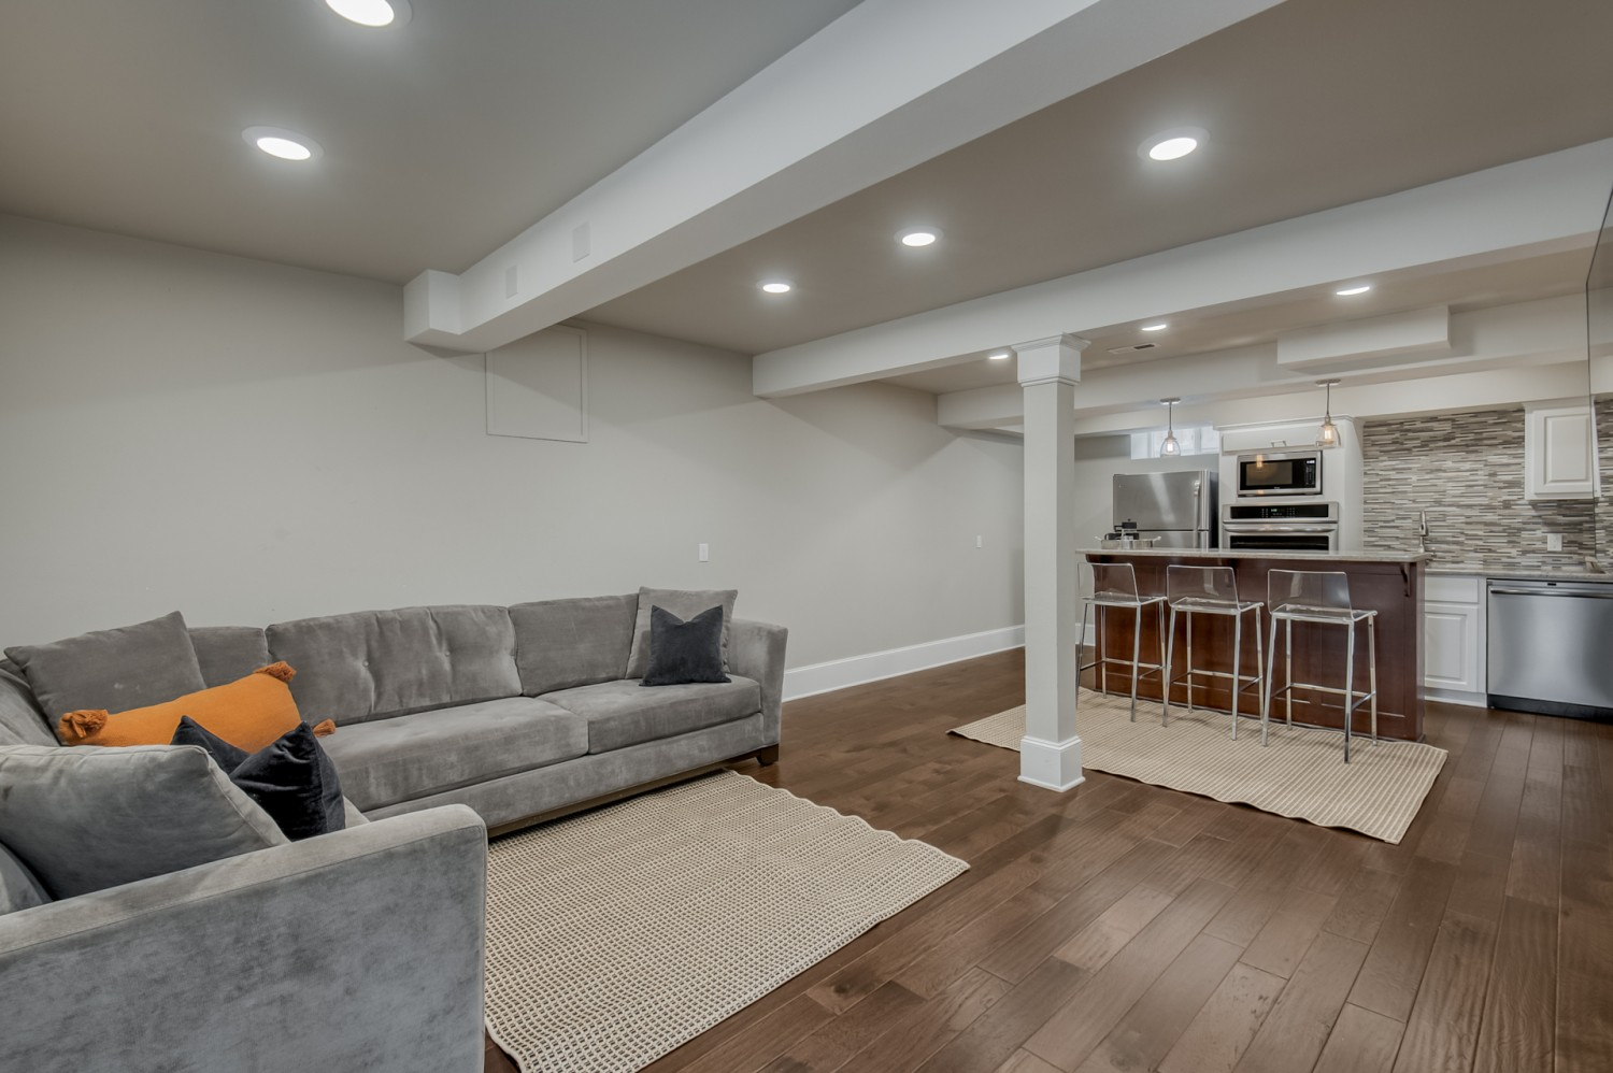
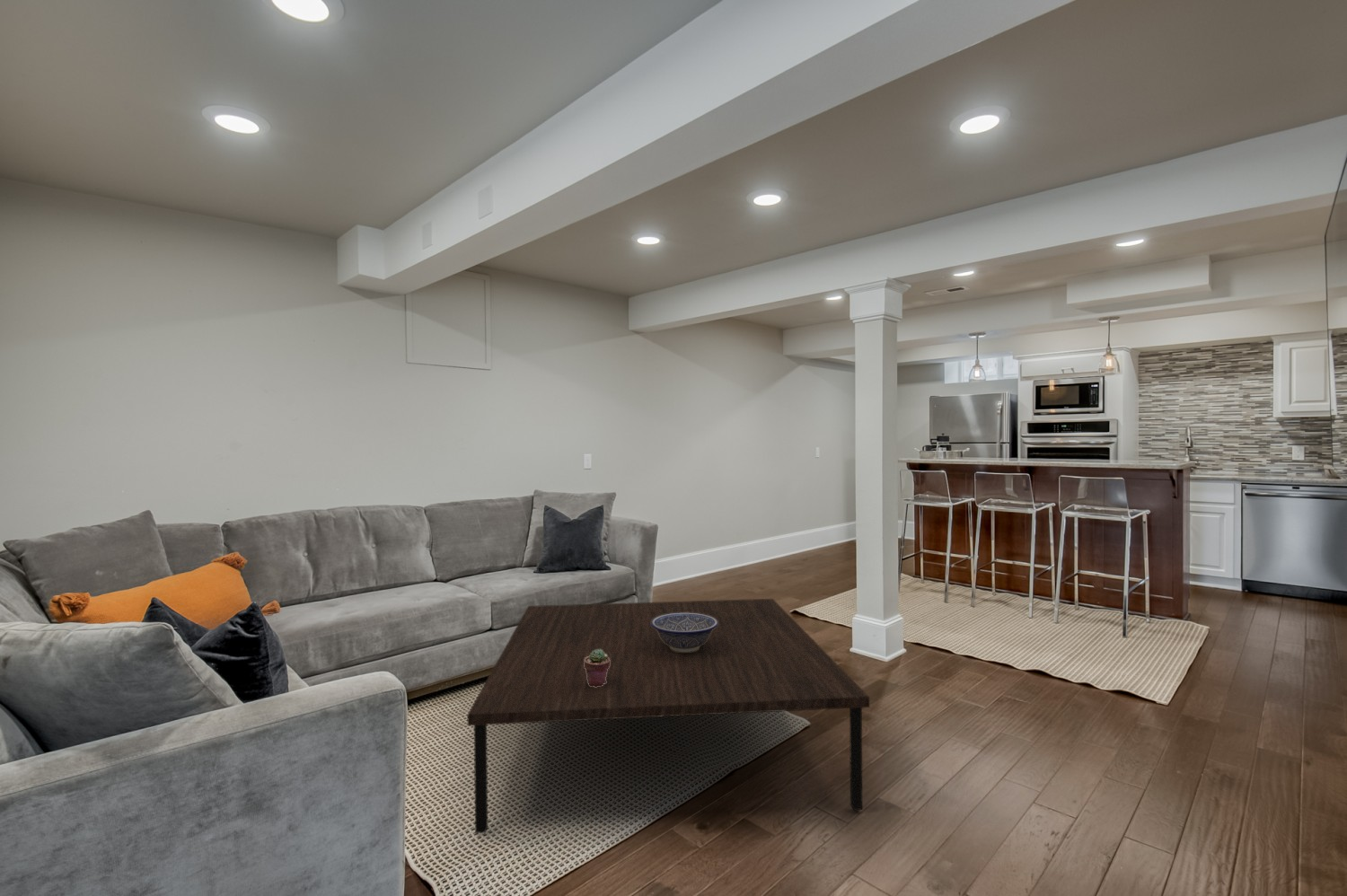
+ coffee table (661, 686)
+ potted succulent (596, 665)
+ decorative bowl (684, 634)
